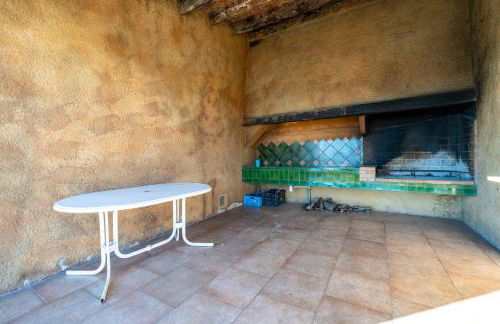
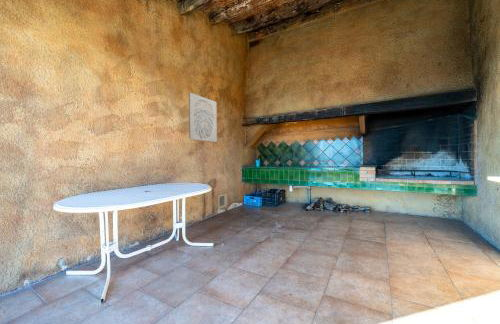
+ wall art (203, 119)
